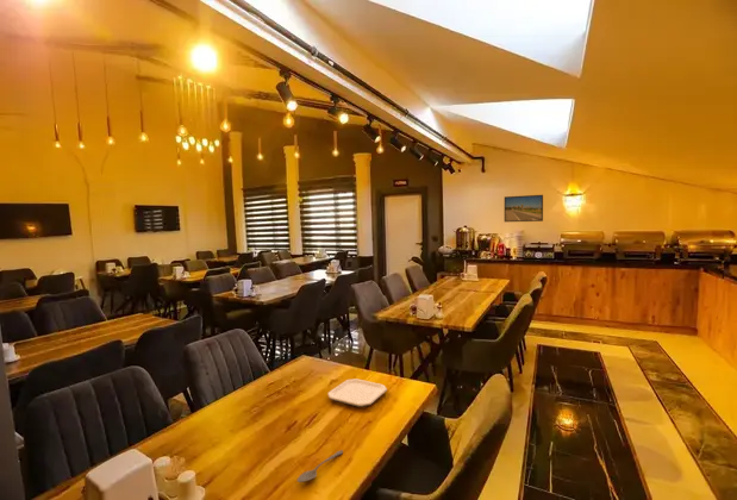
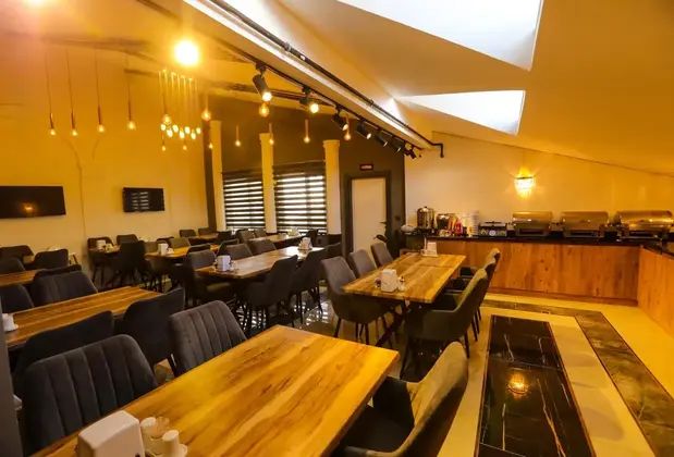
- spoon (320, 464)
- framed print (523, 208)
- plate (357, 393)
